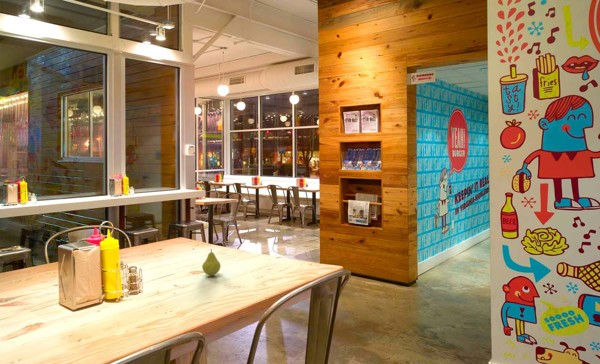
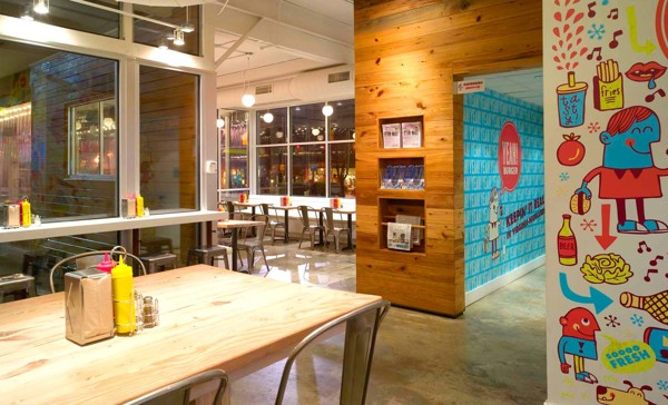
- fruit (211, 261)
